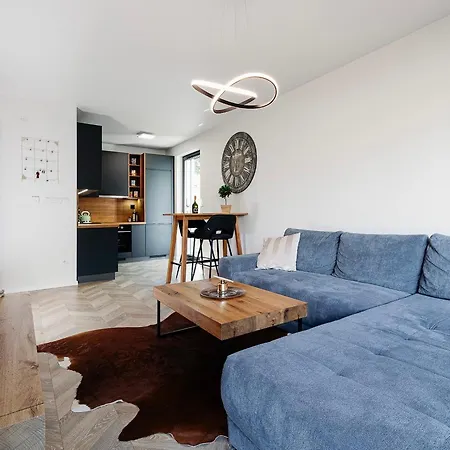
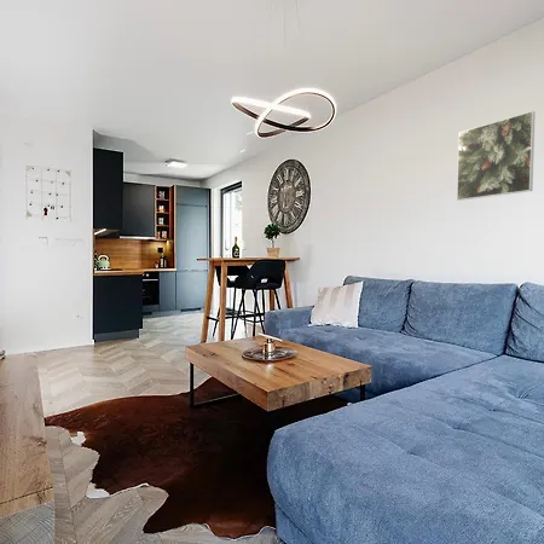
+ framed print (492, 160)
